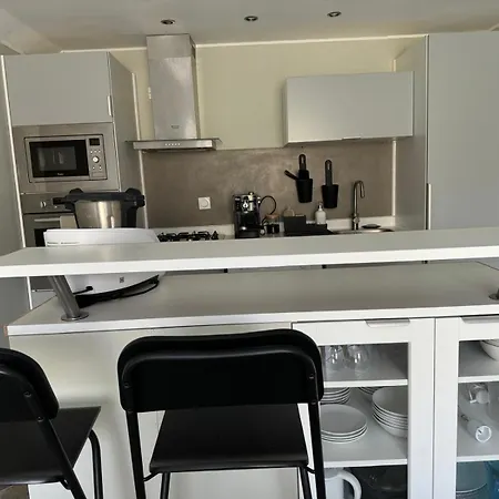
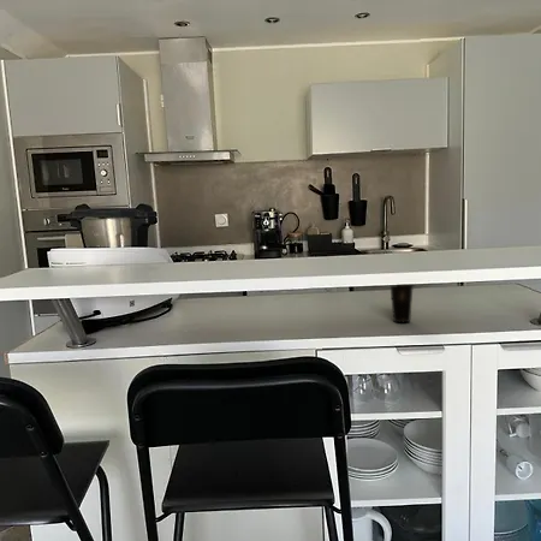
+ cup (402, 290)
